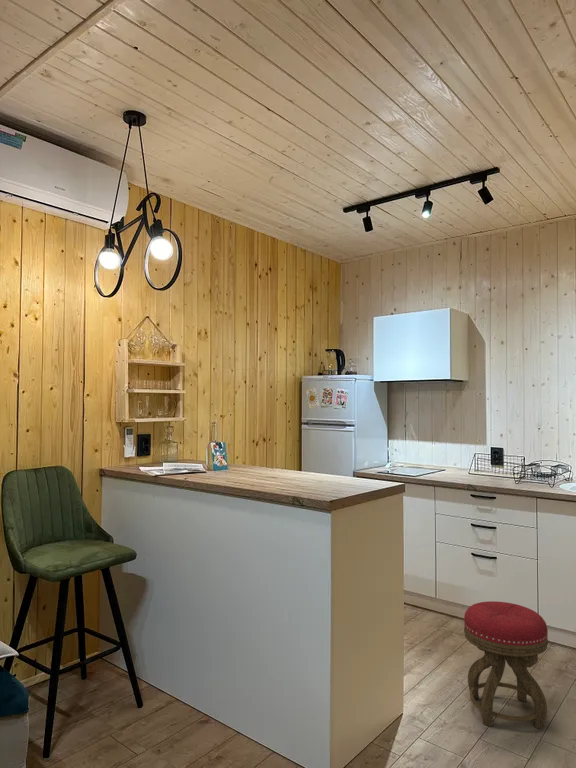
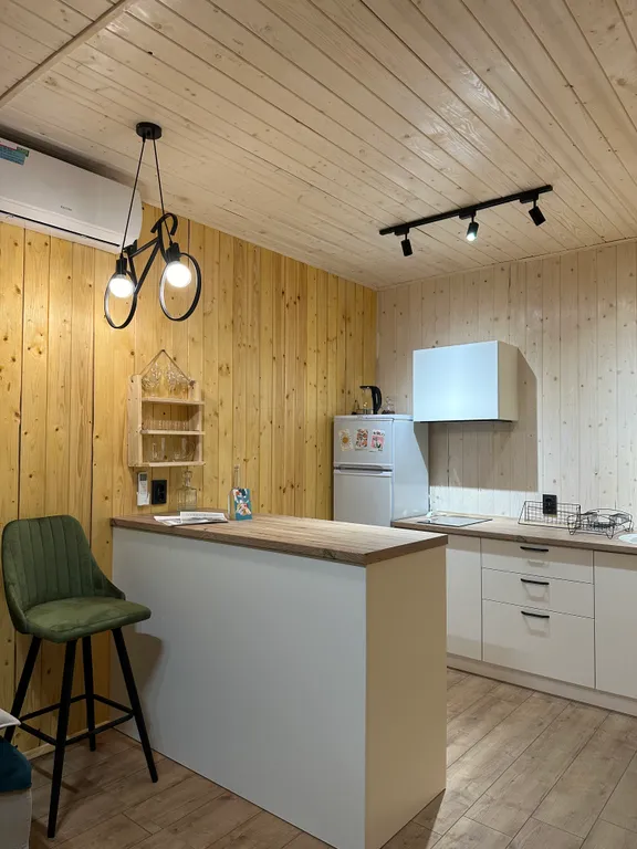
- stool (505, 660)
